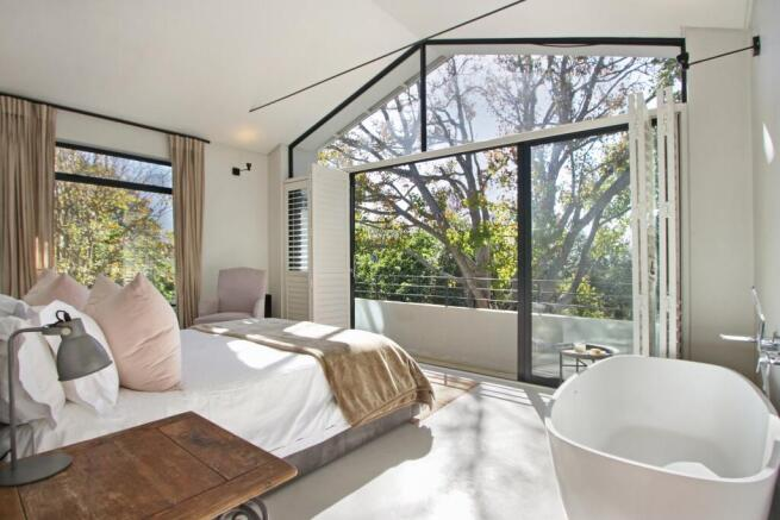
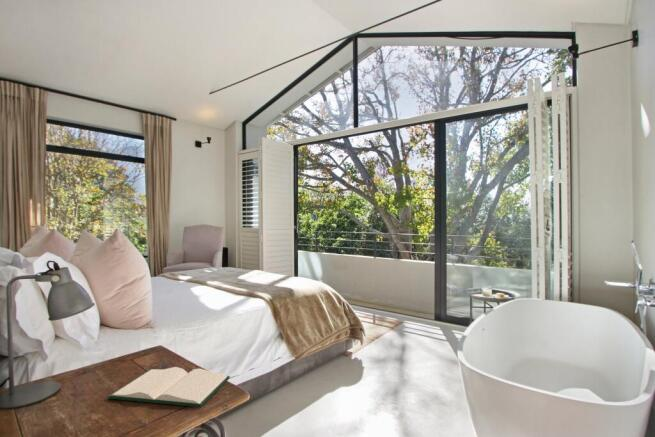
+ hardback book (172, 383)
